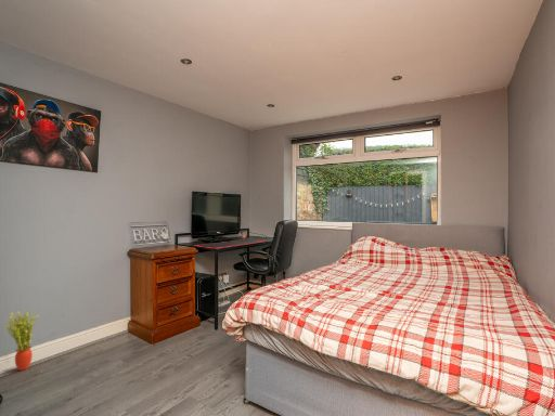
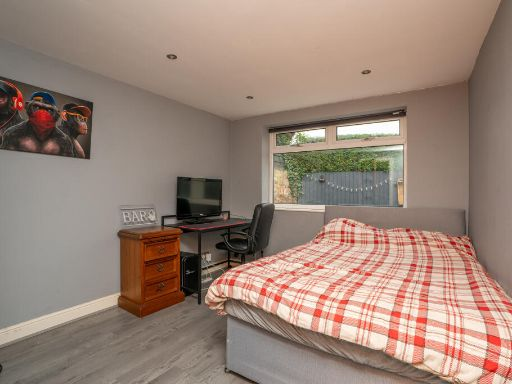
- potted plant (21, 340)
